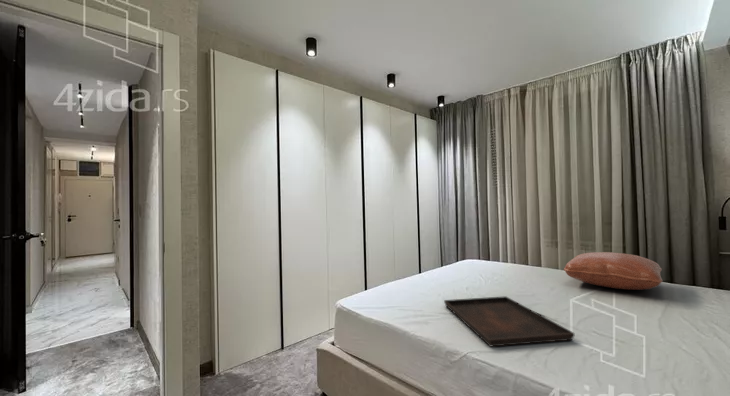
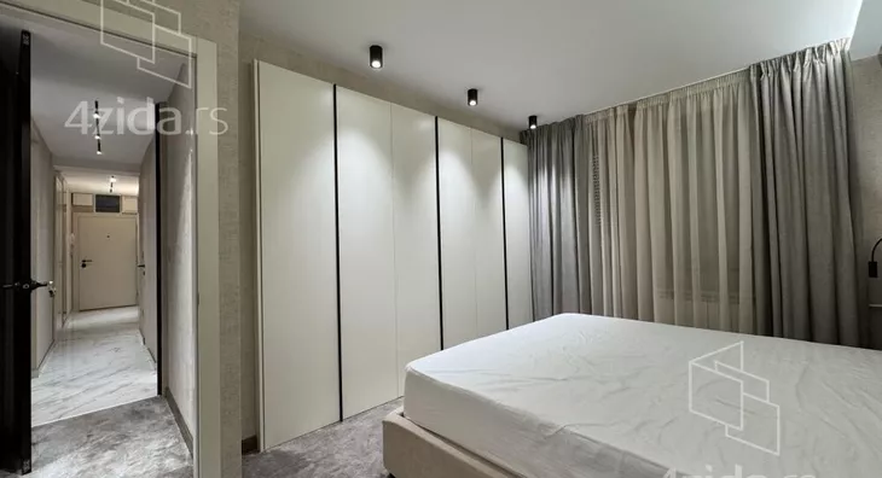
- pillow (611, 269)
- serving tray (499, 317)
